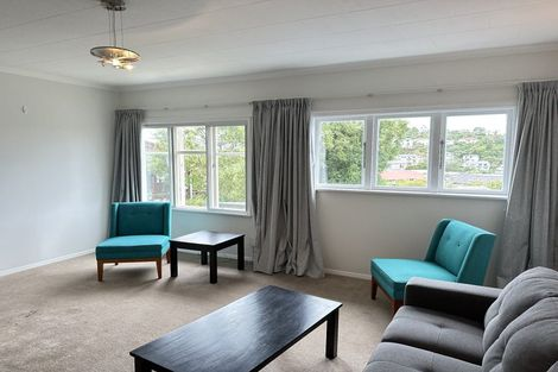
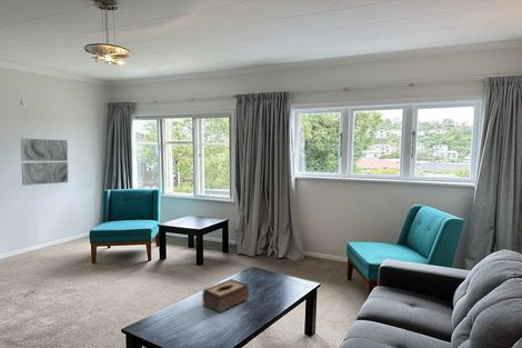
+ wall art (46, 160)
+ tissue box (225, 295)
